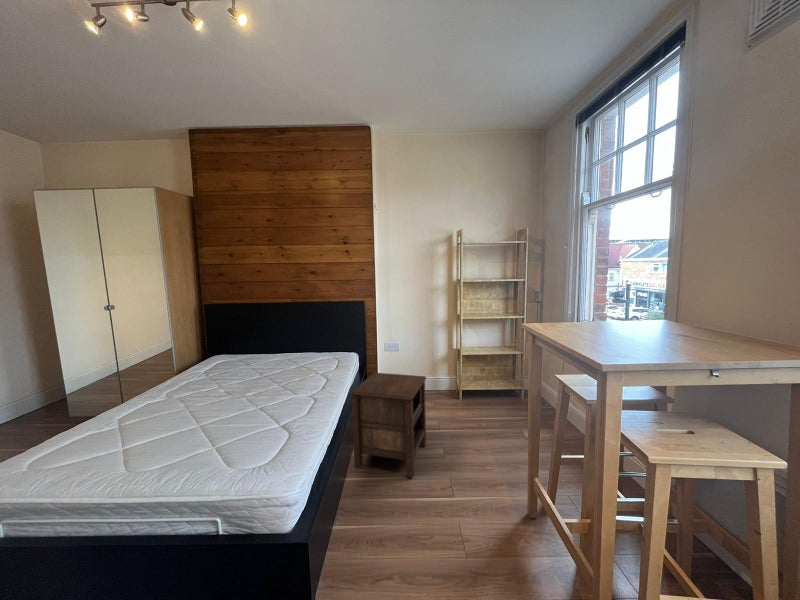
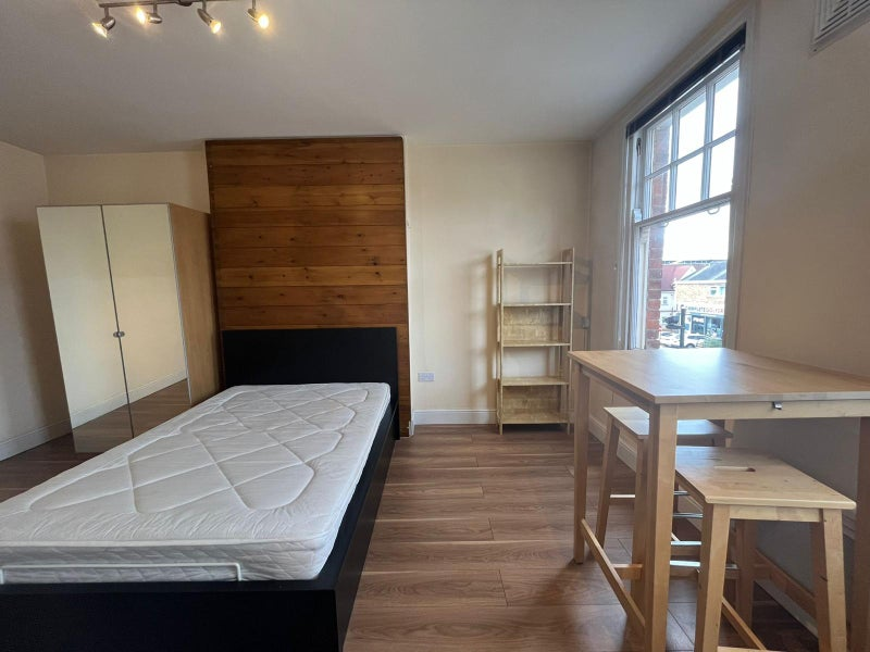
- nightstand (391, 419)
